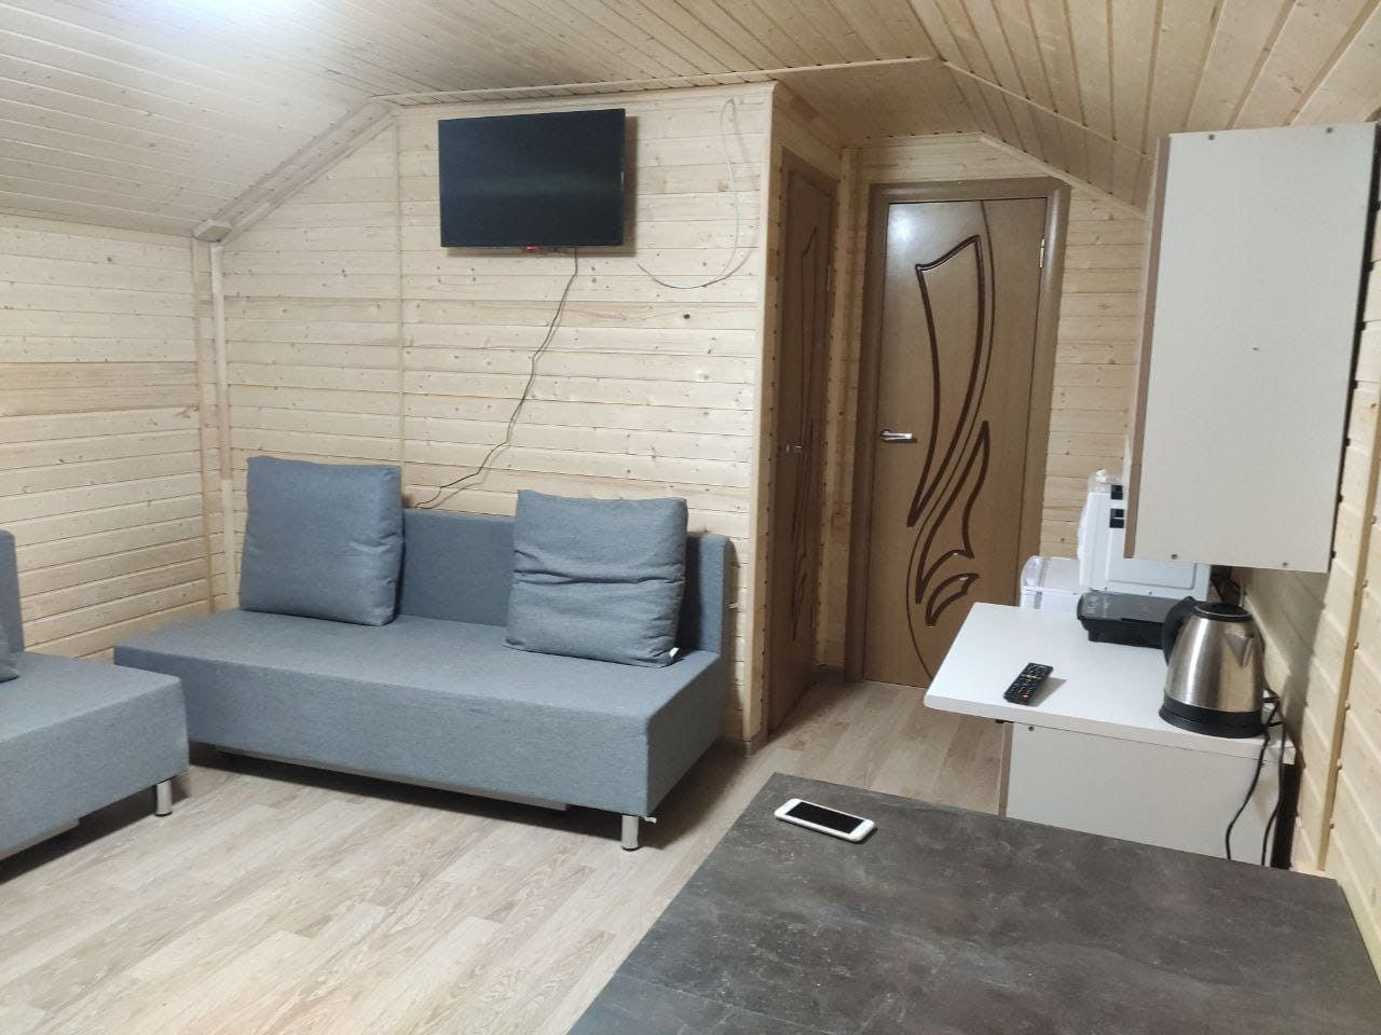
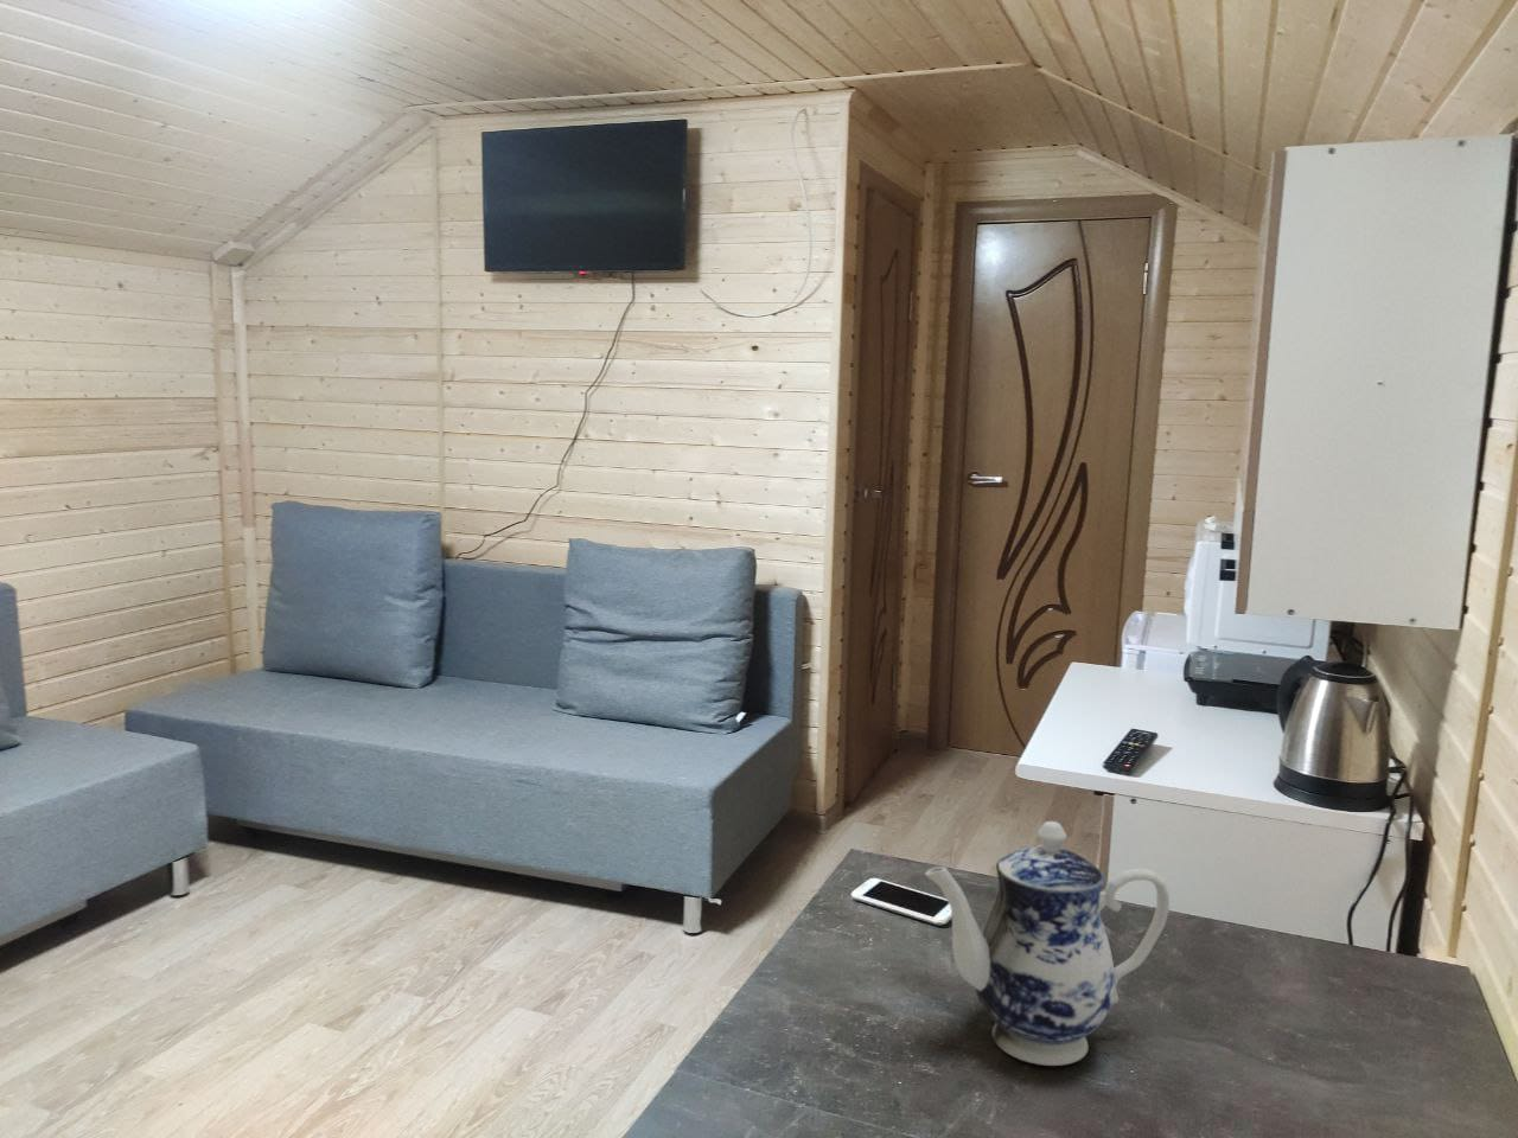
+ teapot (1045, 932)
